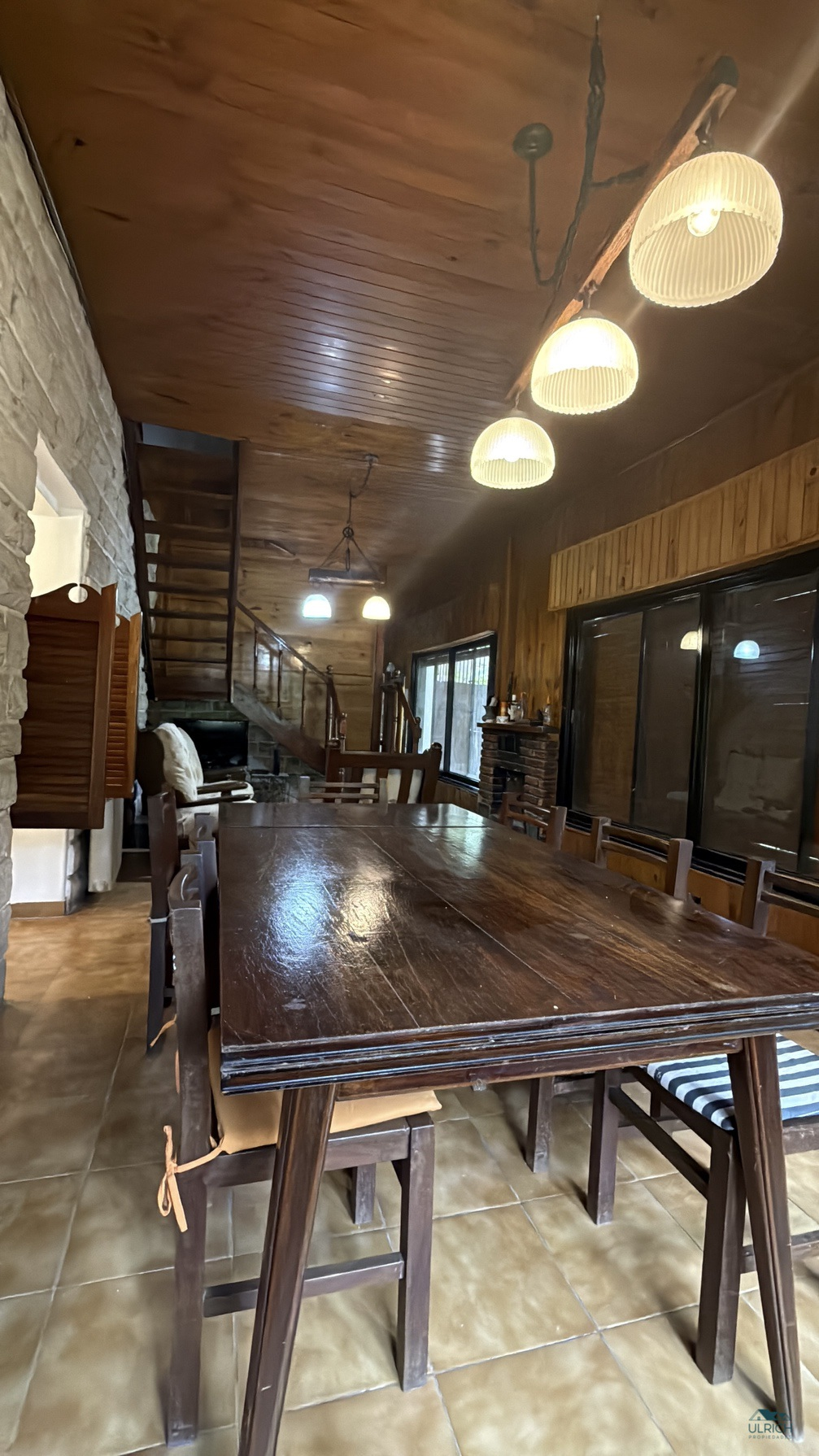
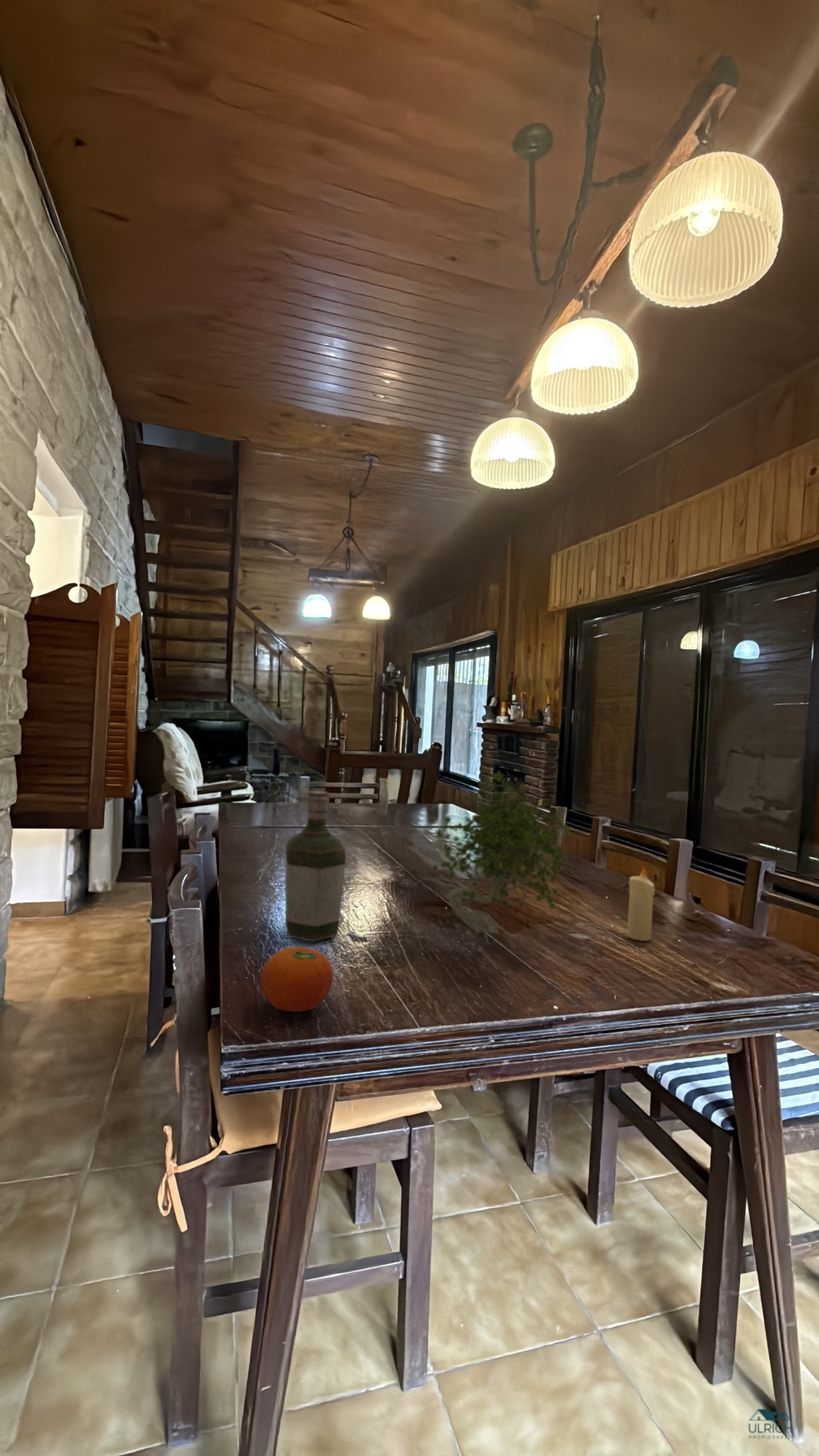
+ plant (497, 858)
+ candle (641, 901)
+ fruit (297, 979)
+ bottle (314, 862)
